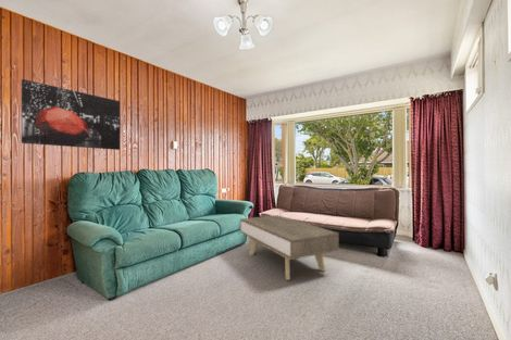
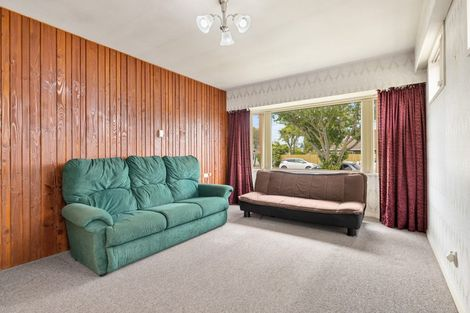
- wall art (77, 118)
- coffee table (284, 243)
